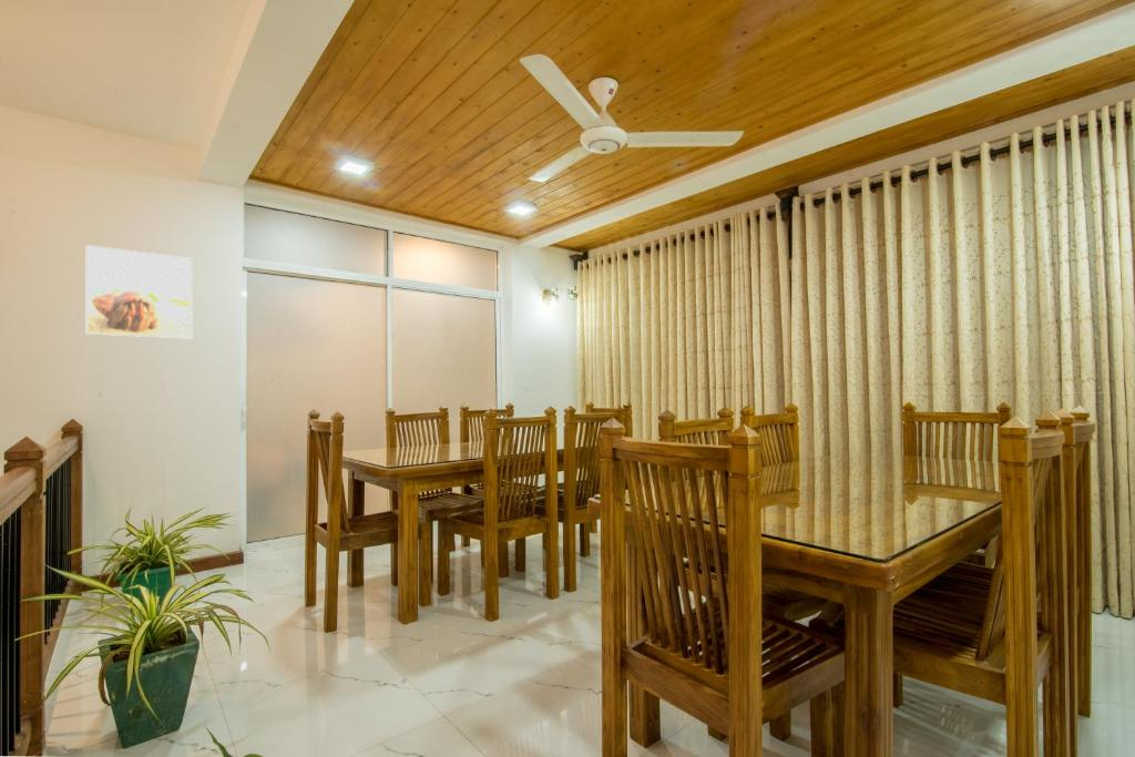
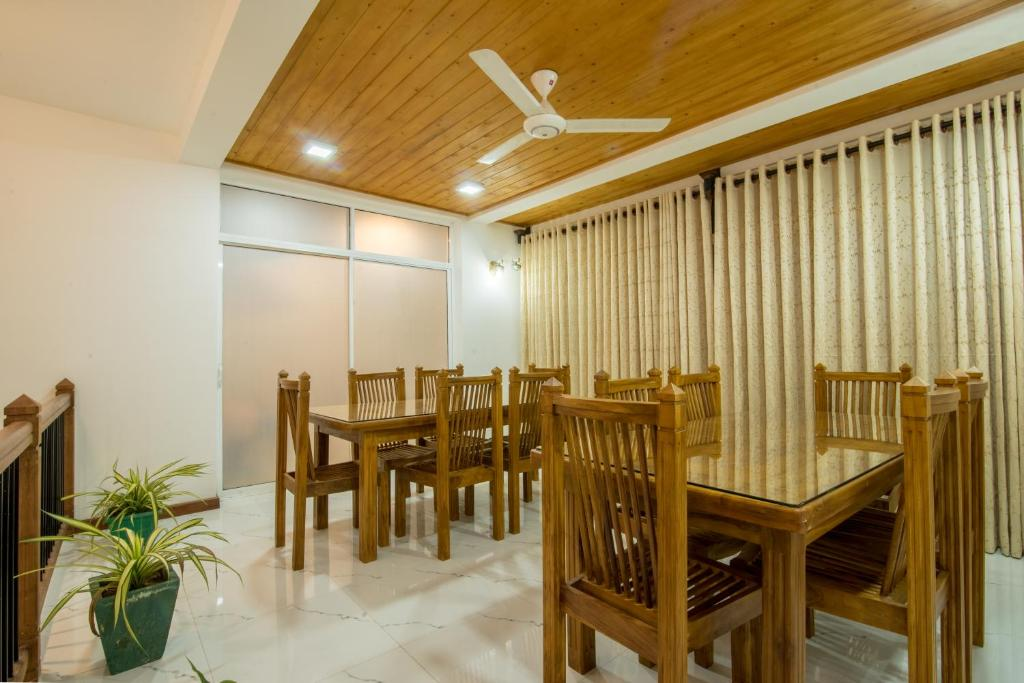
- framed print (142, 294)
